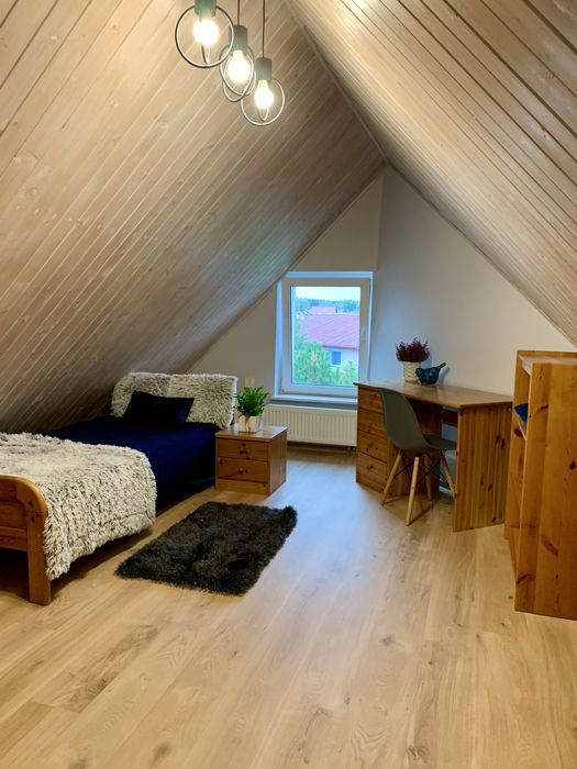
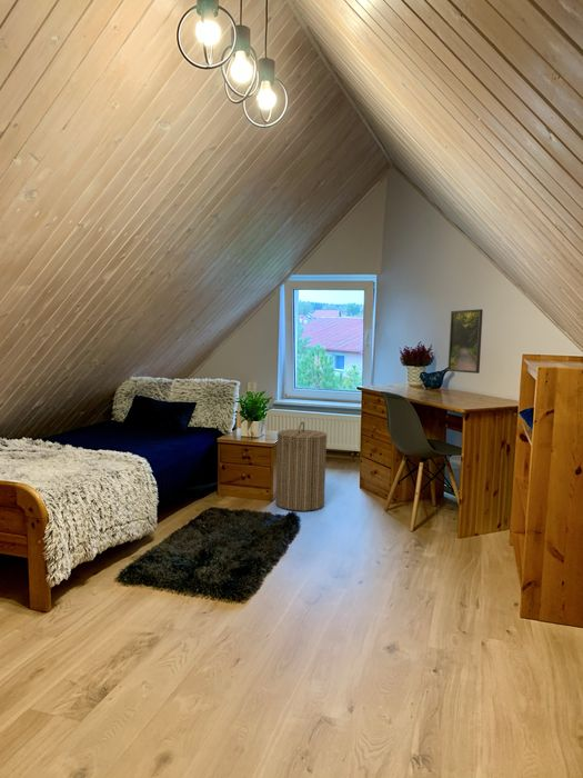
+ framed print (464, 341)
+ laundry hamper (301, 462)
